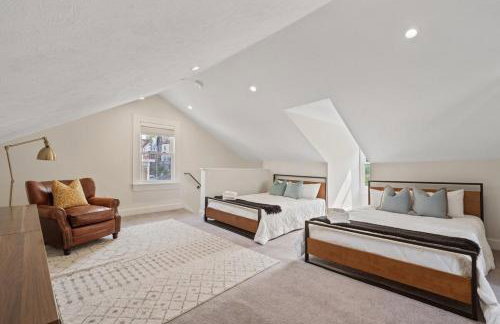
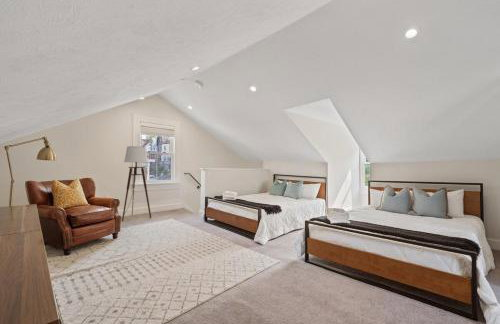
+ floor lamp (129, 182)
